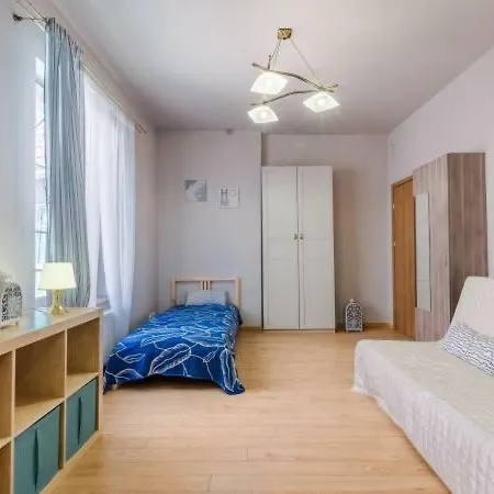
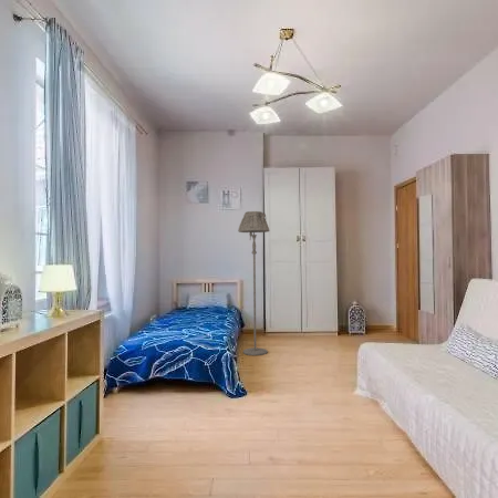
+ floor lamp (253, 281)
